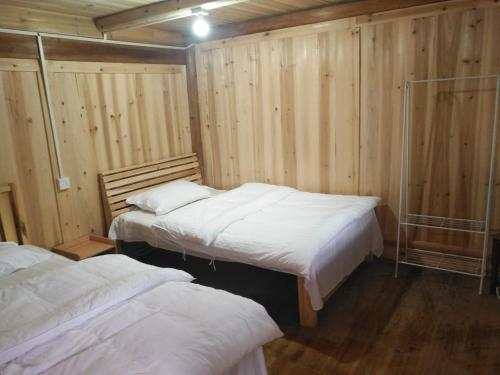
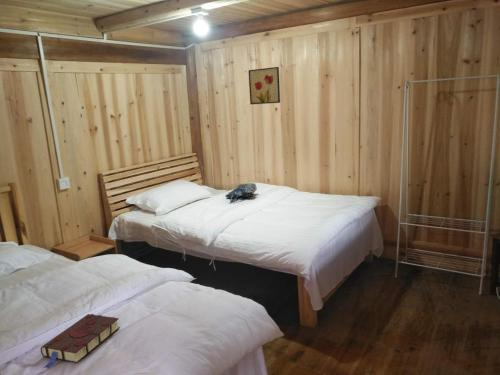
+ book (78, 339)
+ wall art (264, 86)
+ tote bag (240, 192)
